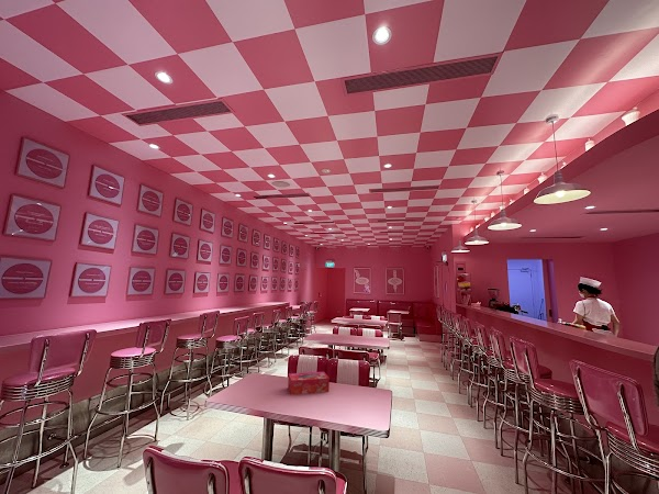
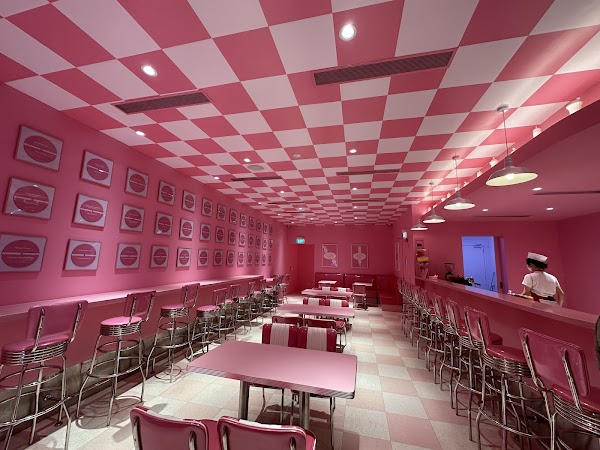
- tissue box (308, 382)
